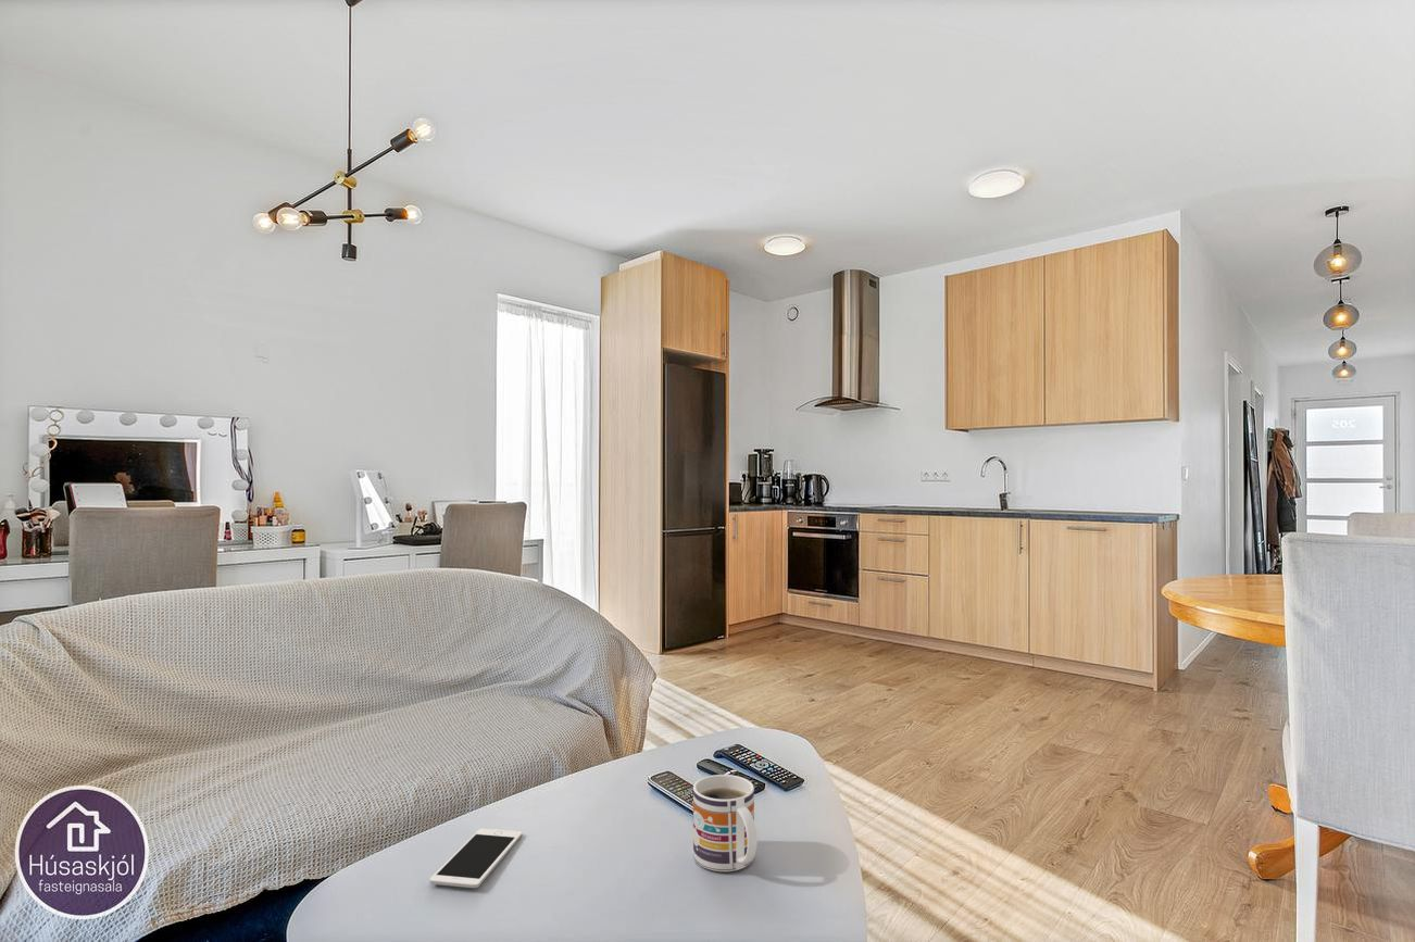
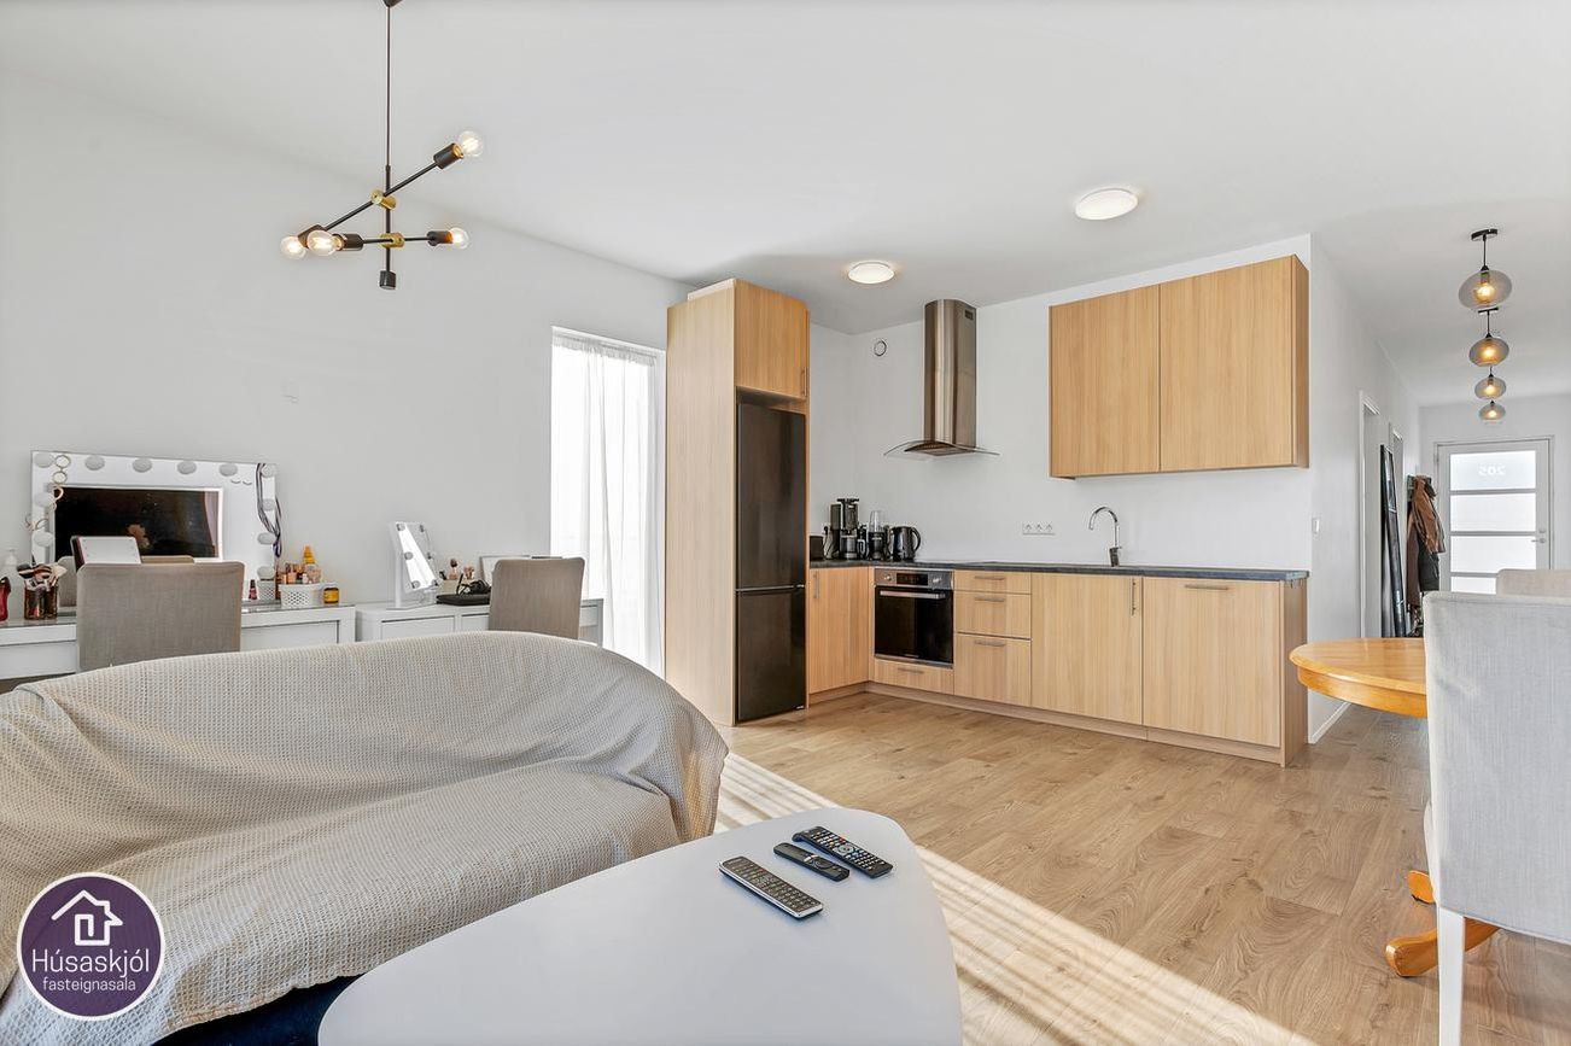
- cell phone (478, 855)
- mug (725, 824)
